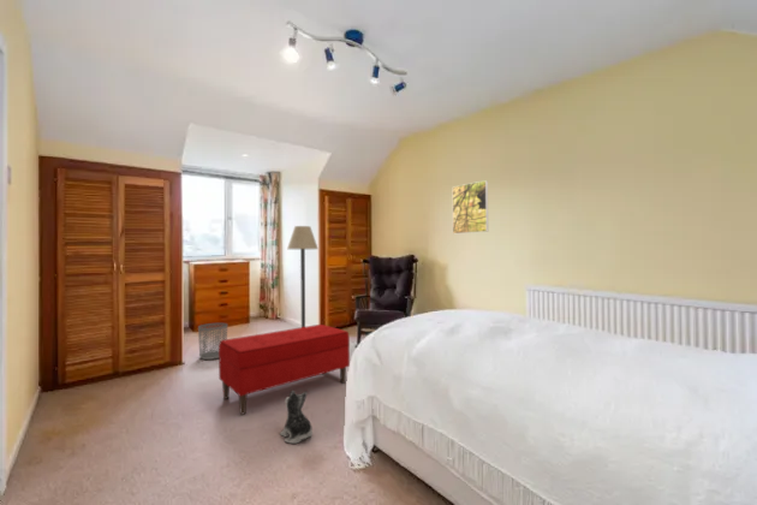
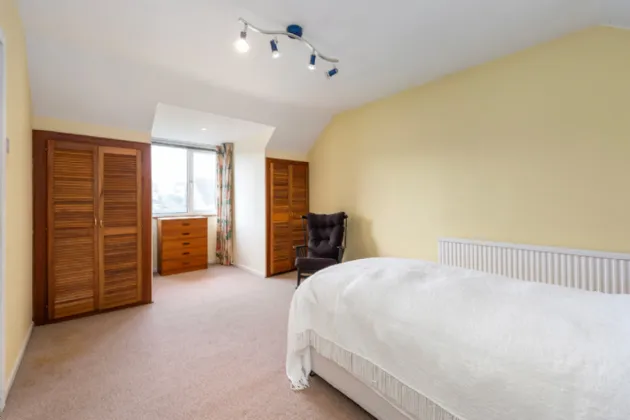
- plush toy (298, 414)
- bench (287, 362)
- floor lamp (303, 283)
- waste bin (213, 340)
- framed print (469, 208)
